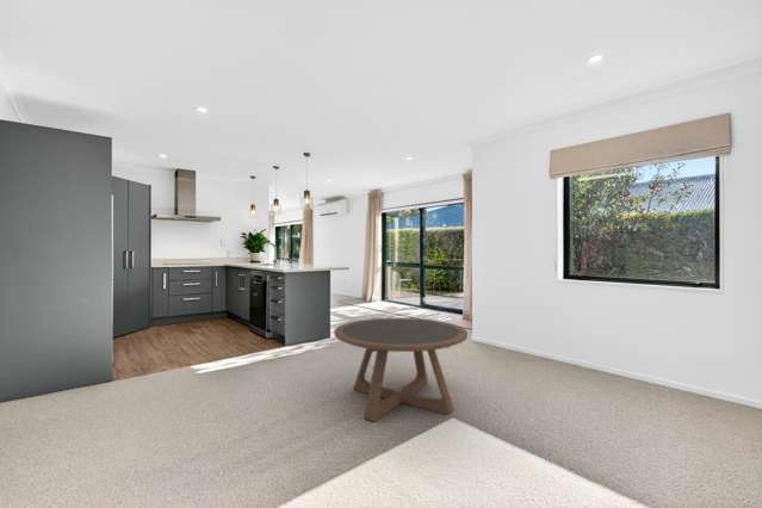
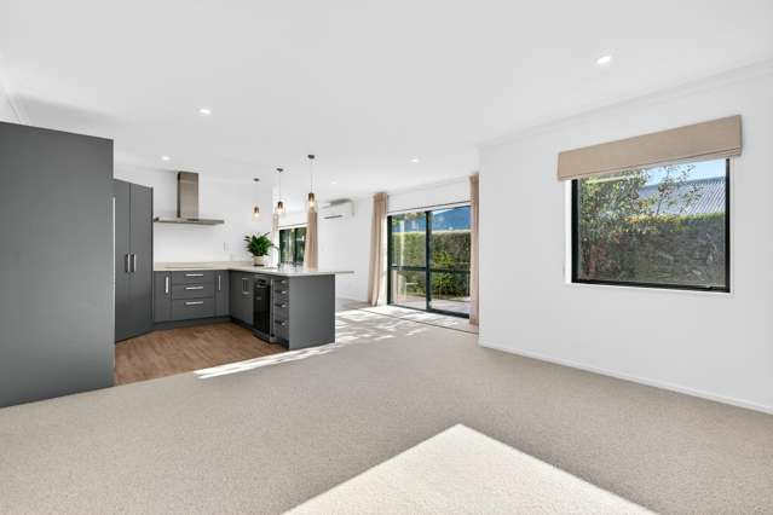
- coffee table (399, 351)
